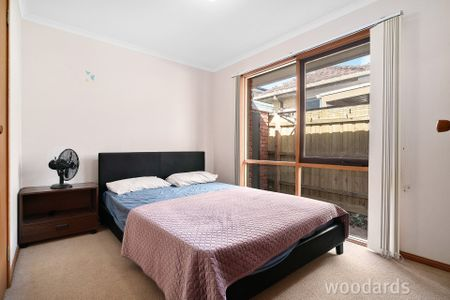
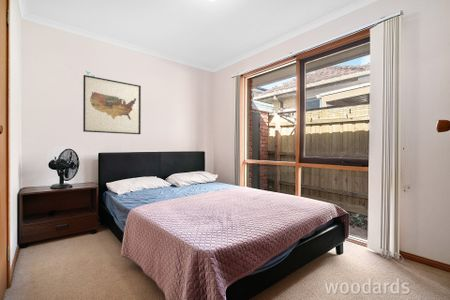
+ wall art (114, 107)
